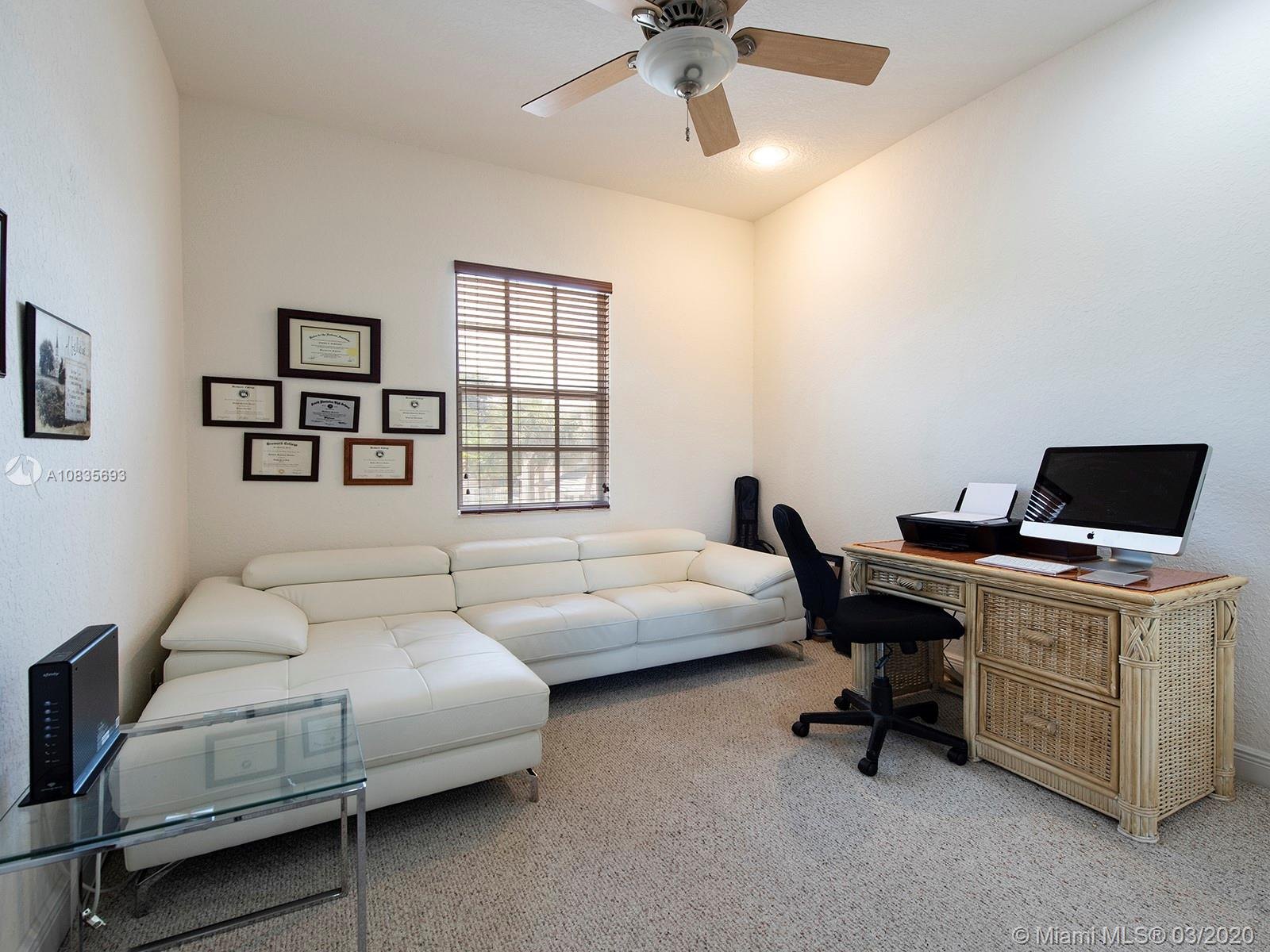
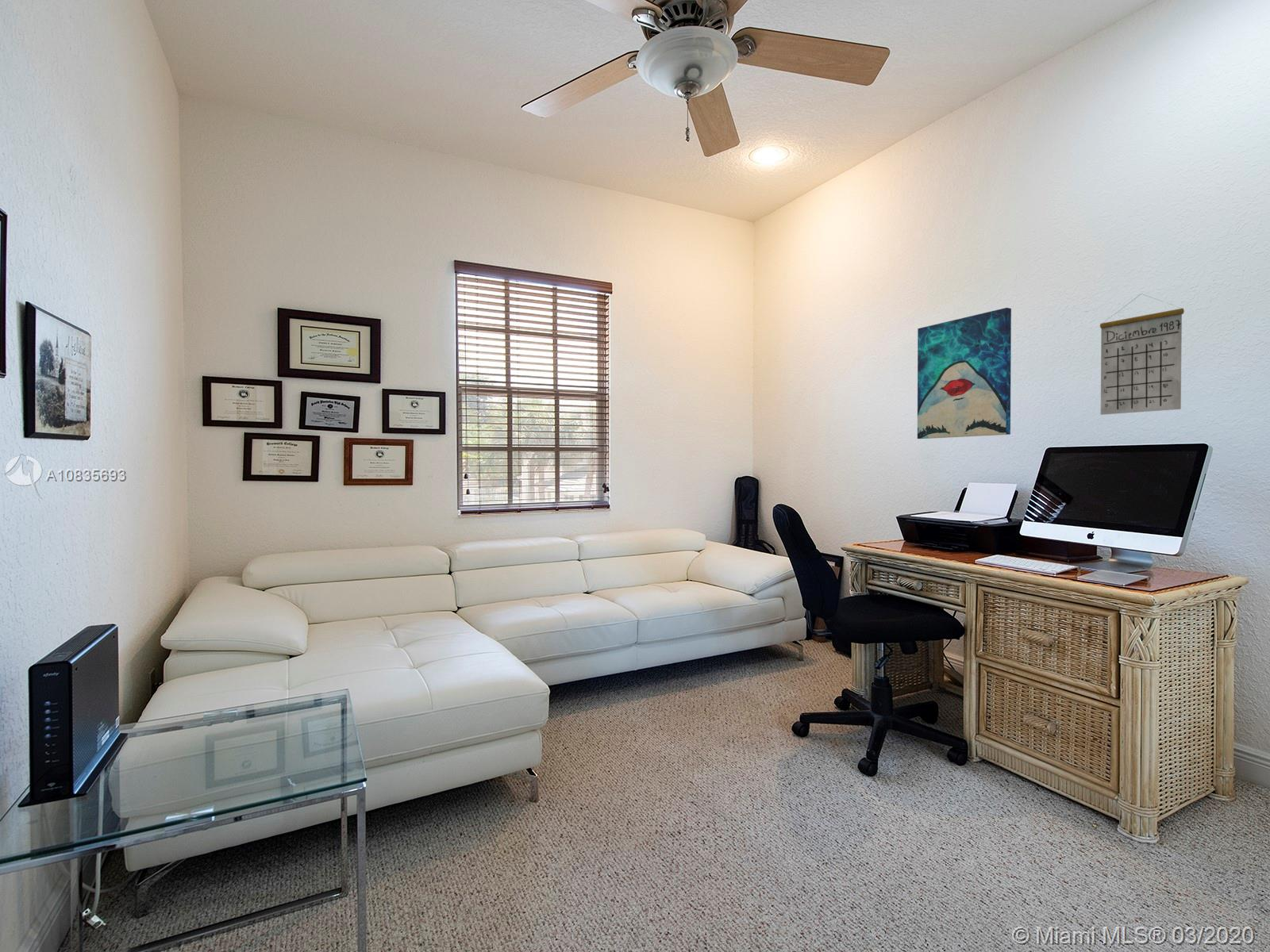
+ calendar (1139, 352)
+ wall art (960, 378)
